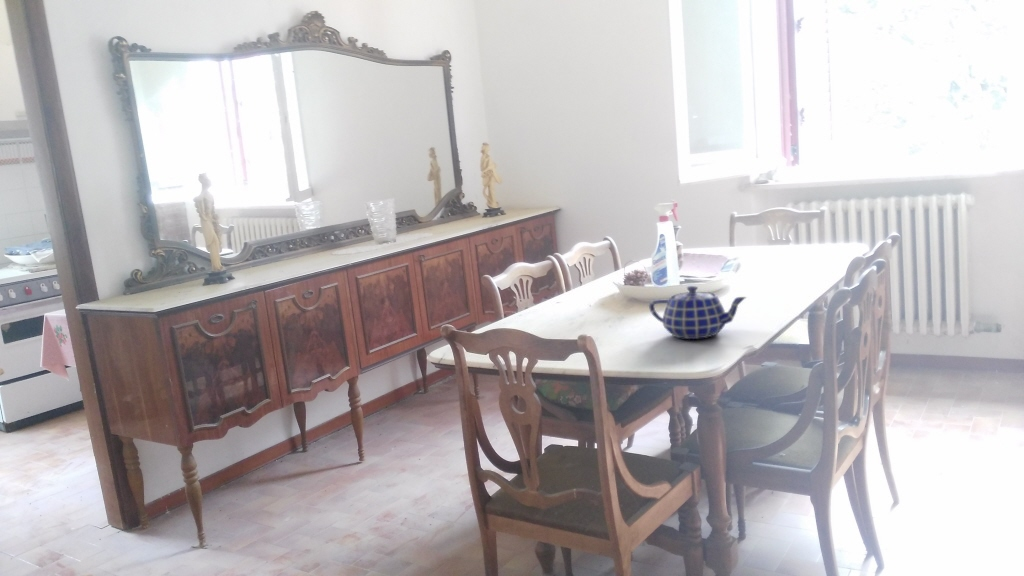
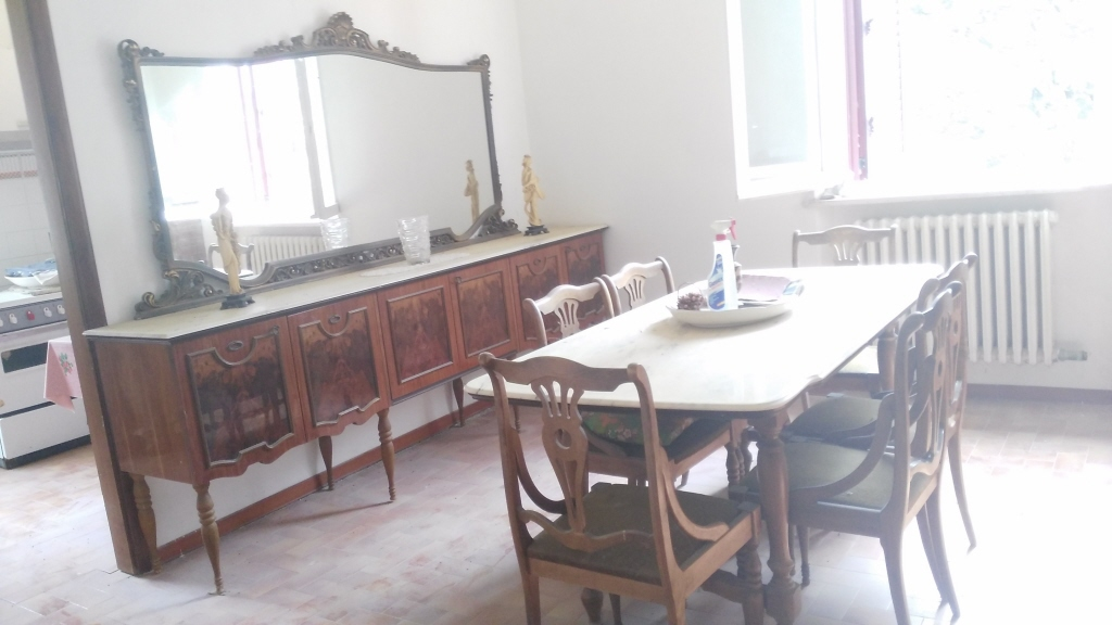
- teapot (696, 310)
